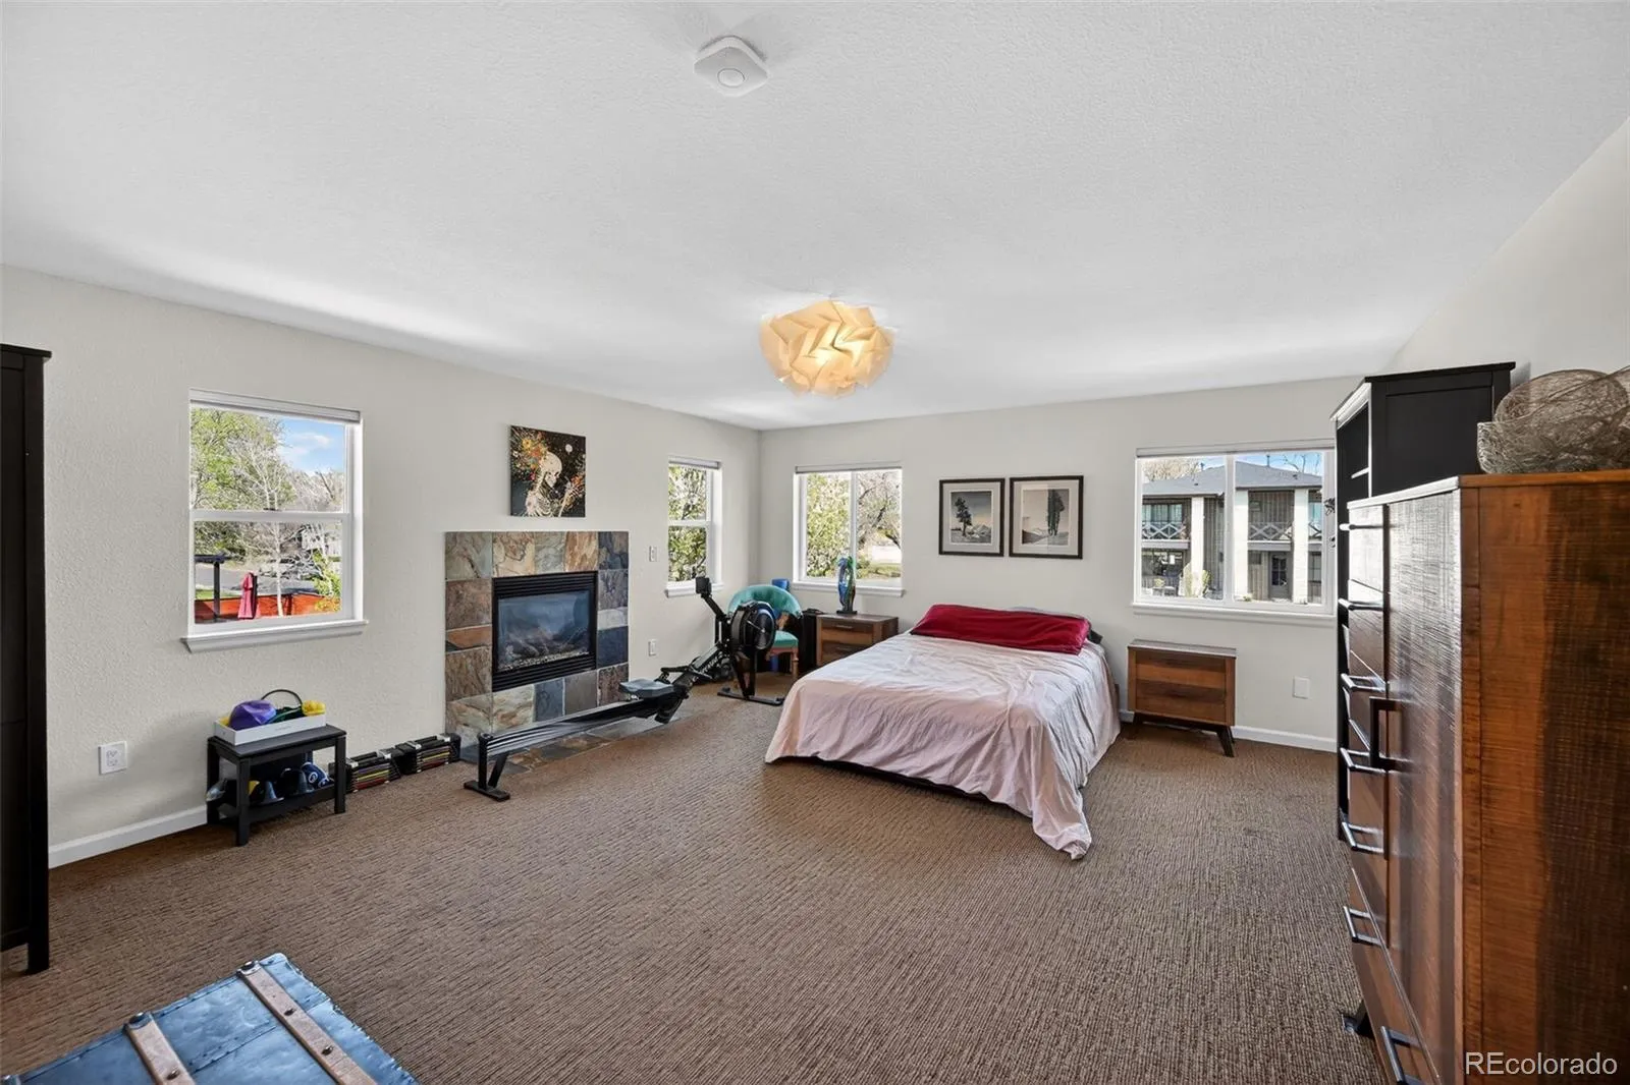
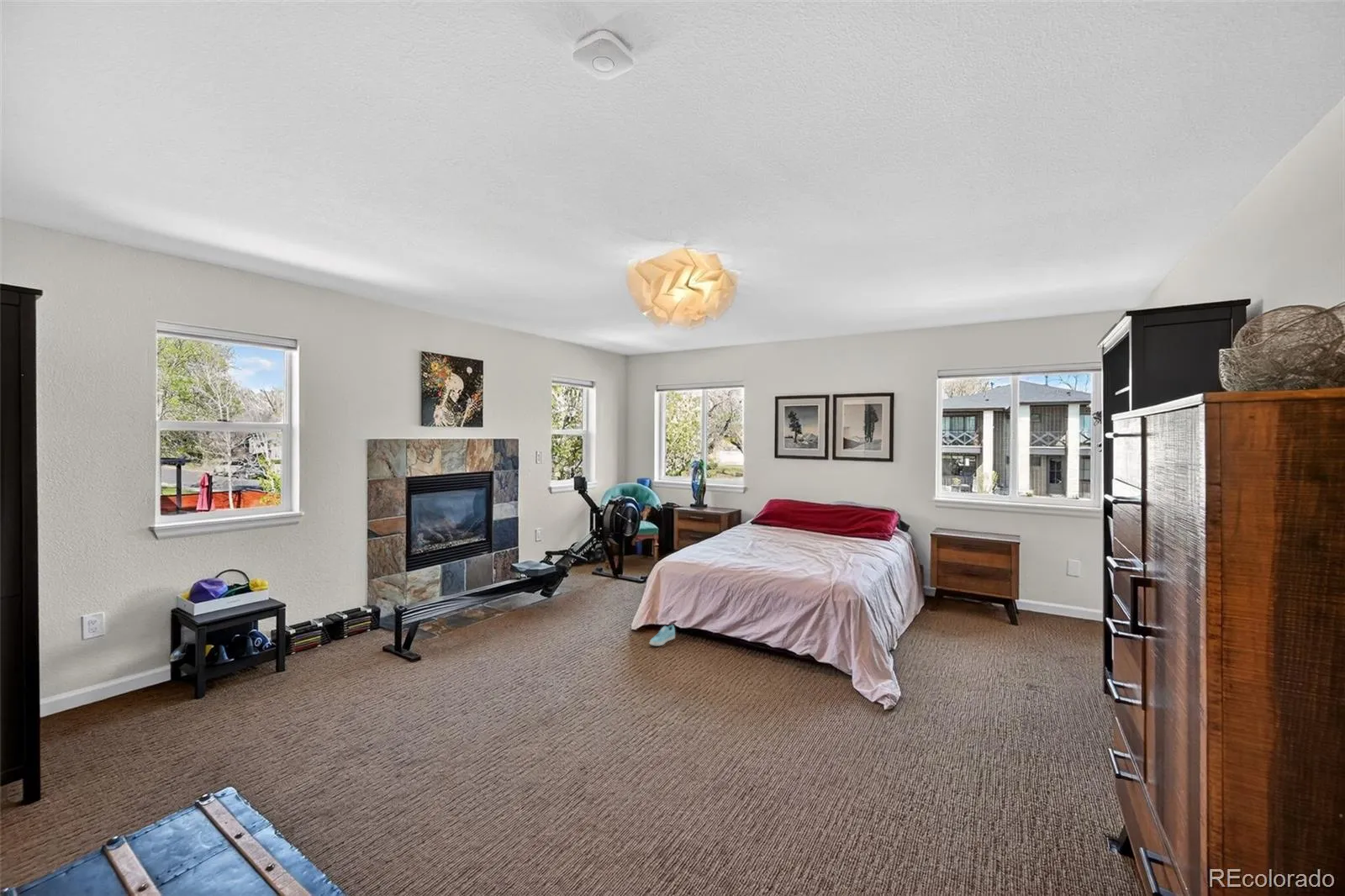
+ sneaker (662, 634)
